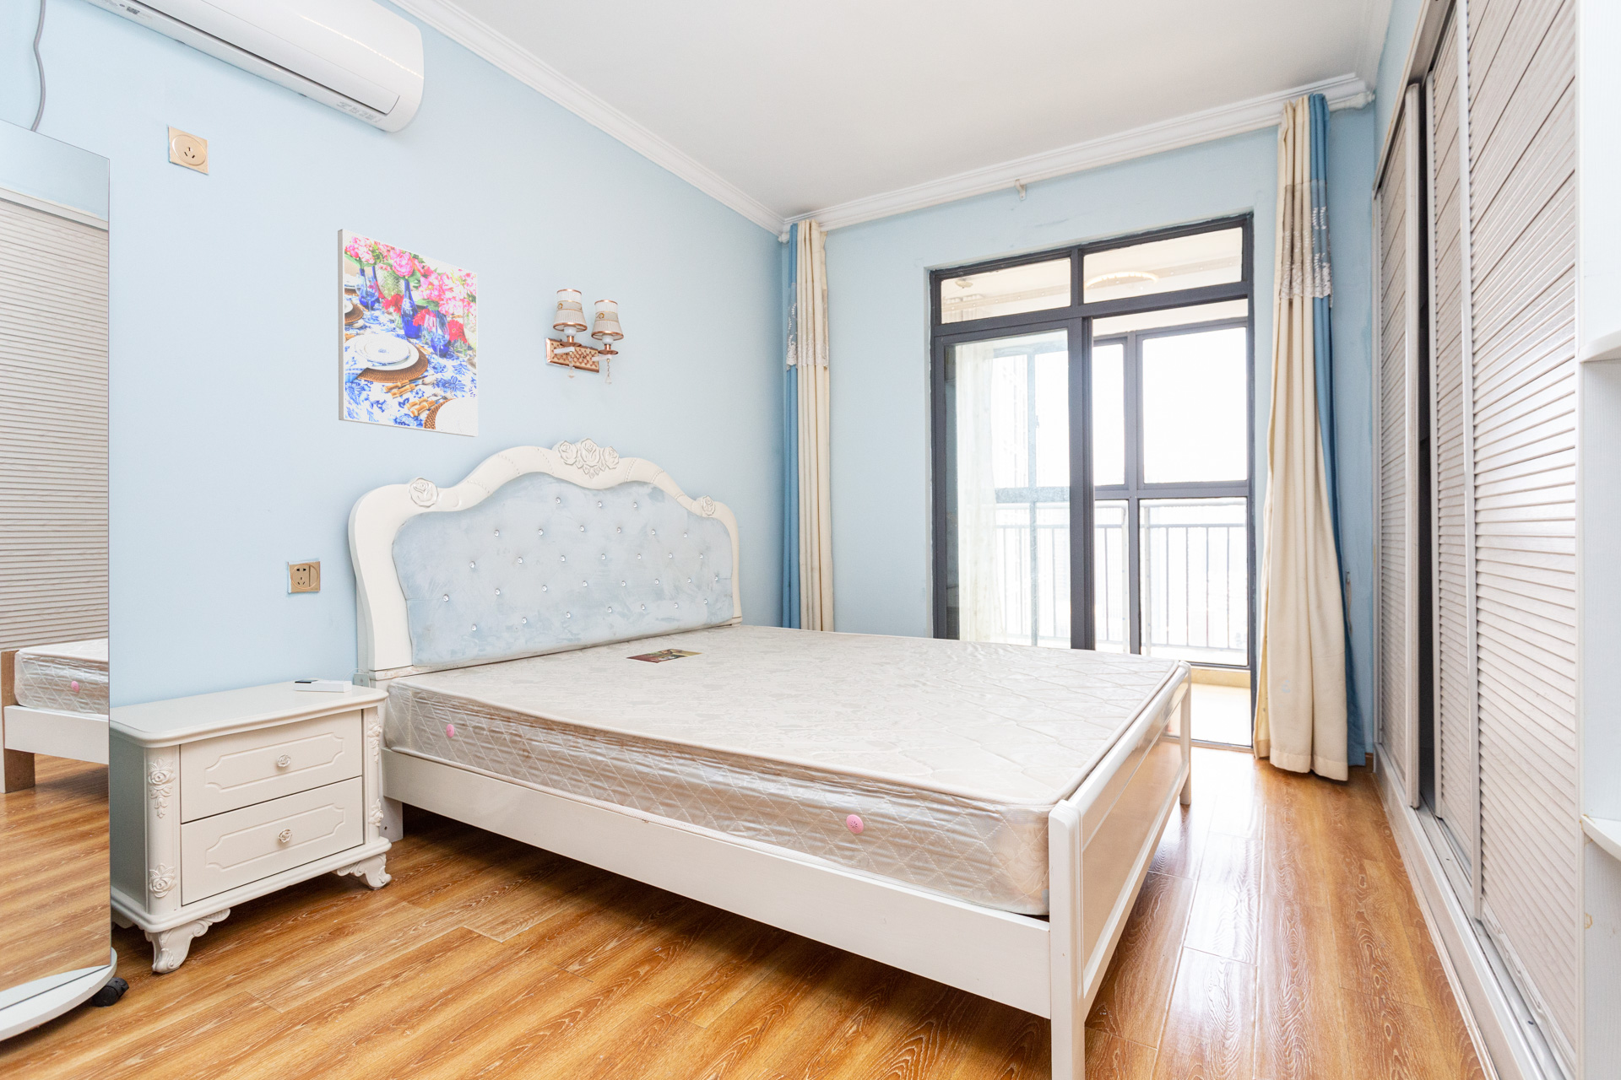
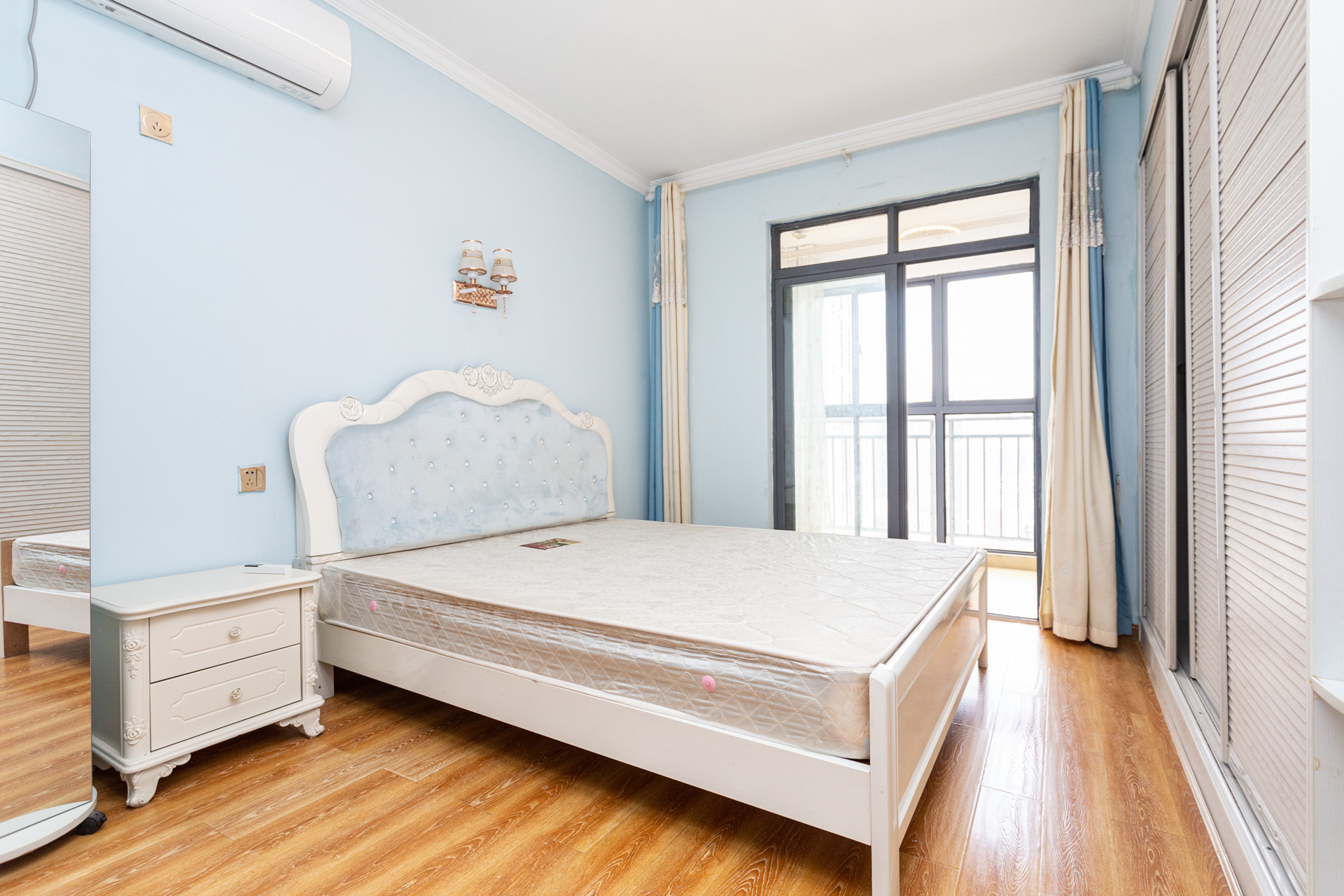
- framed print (412, 341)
